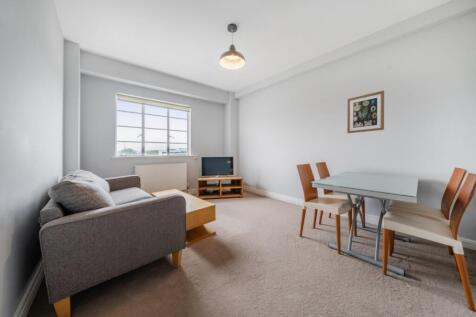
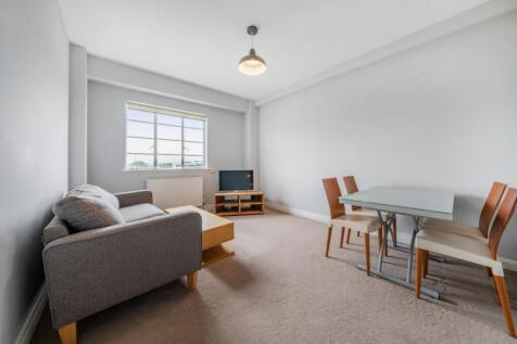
- wall art (364, 113)
